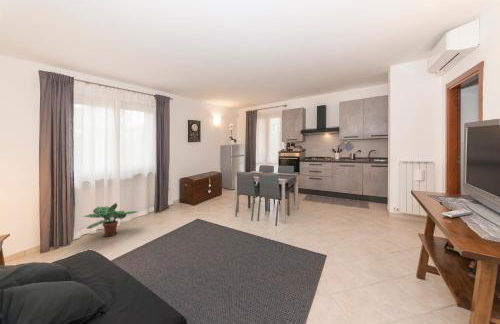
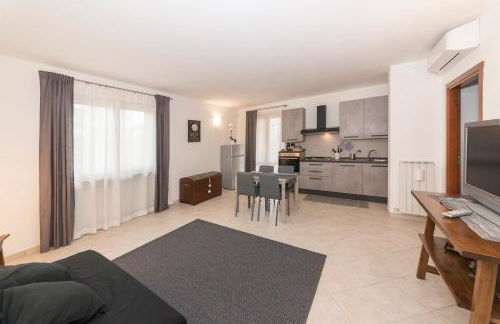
- potted plant (108, 218)
